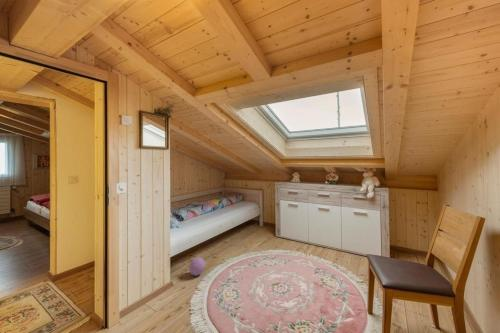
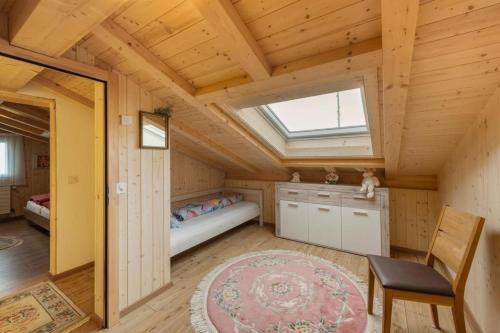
- ball (197, 266)
